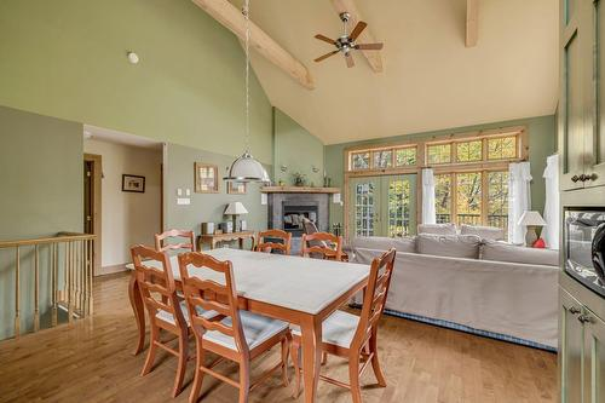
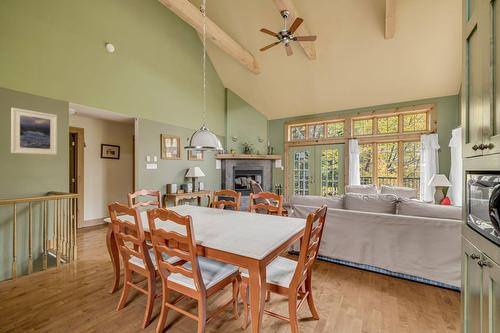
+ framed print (35, 132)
